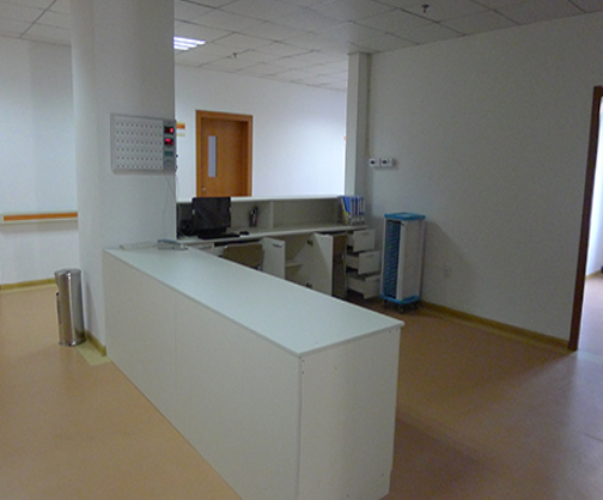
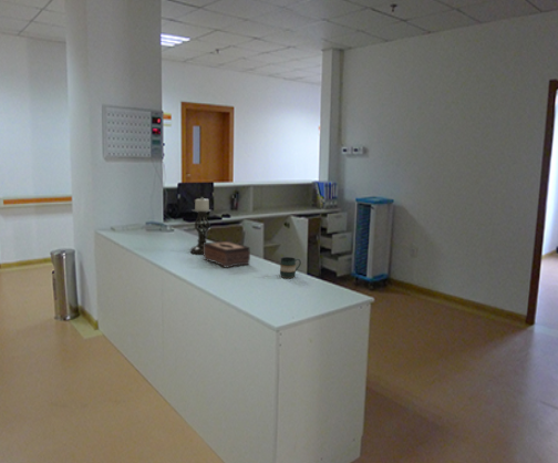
+ mug (290, 267)
+ tissue box (226, 253)
+ candle holder (202, 225)
